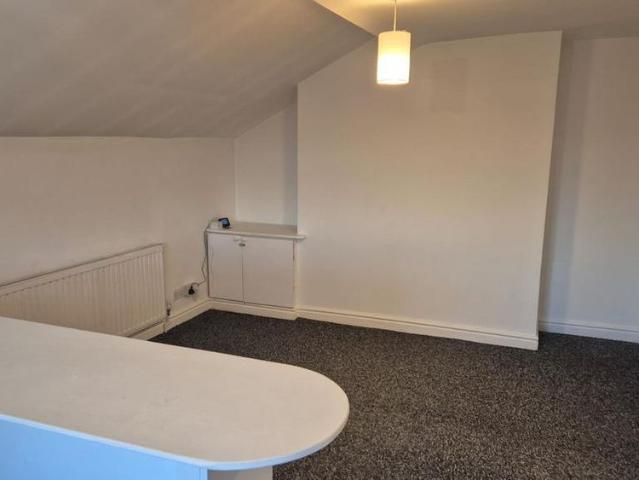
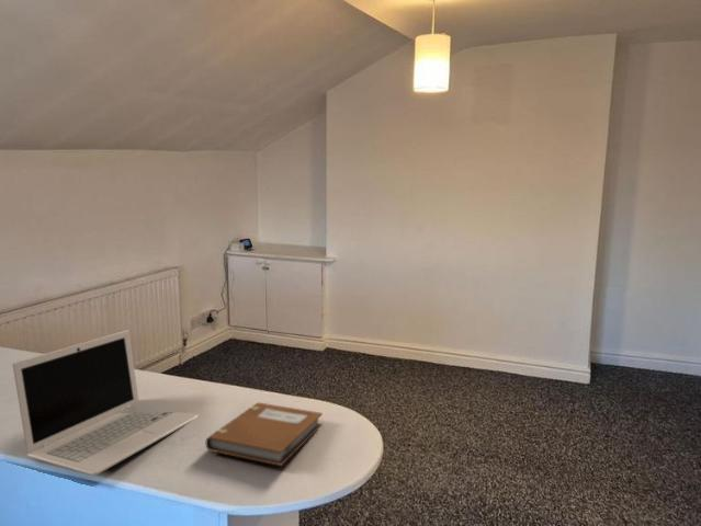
+ laptop (113, 392)
+ notebook (268, 428)
